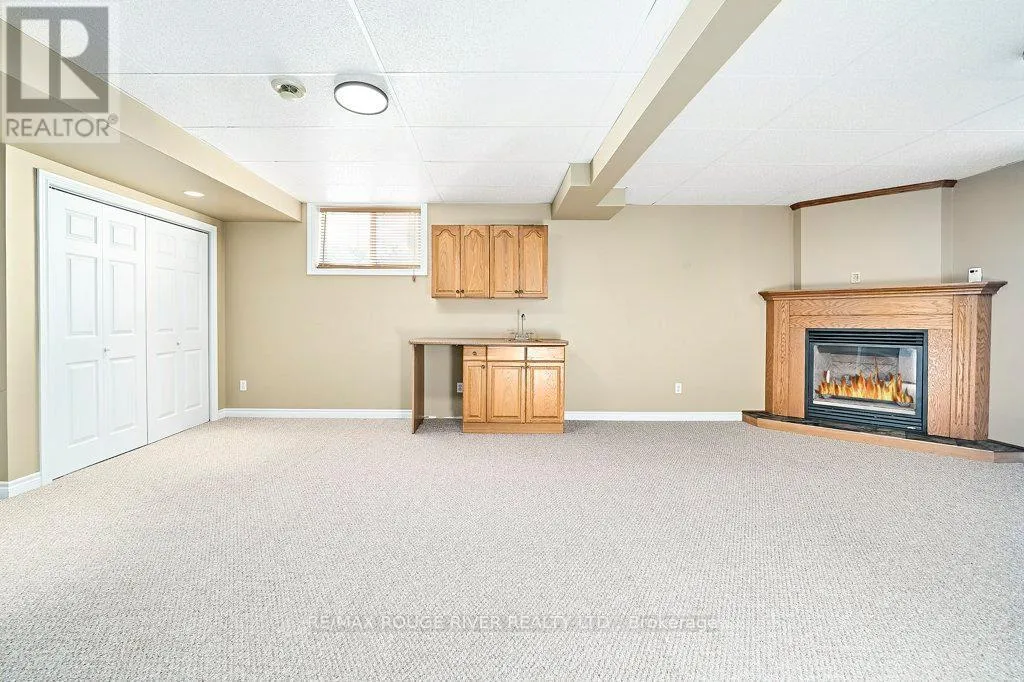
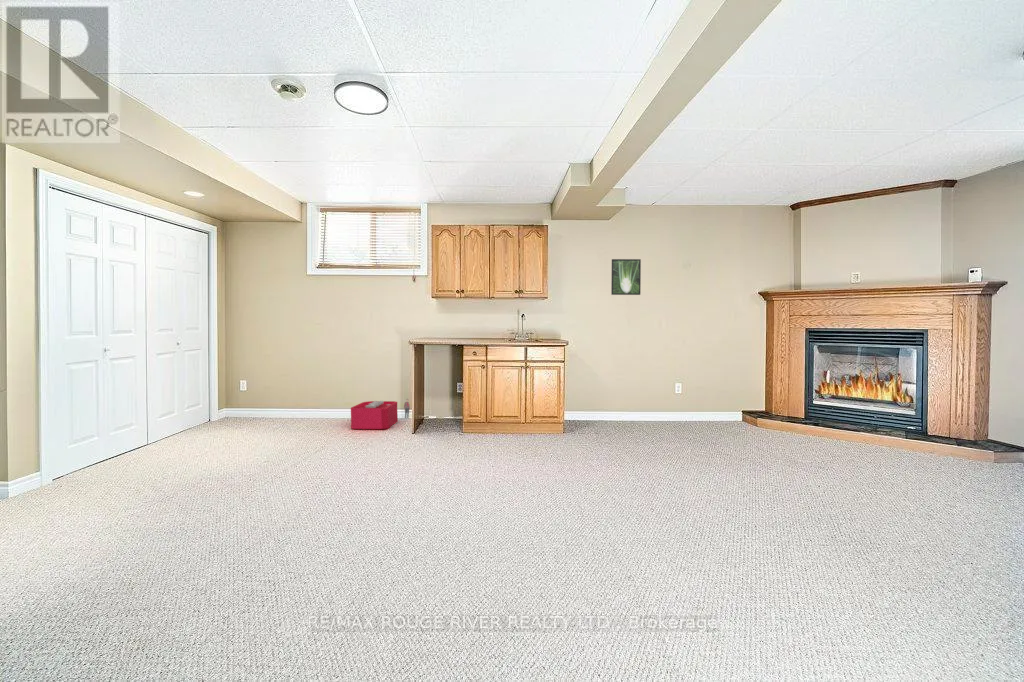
+ storage bin (380, 412)
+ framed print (626, 277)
